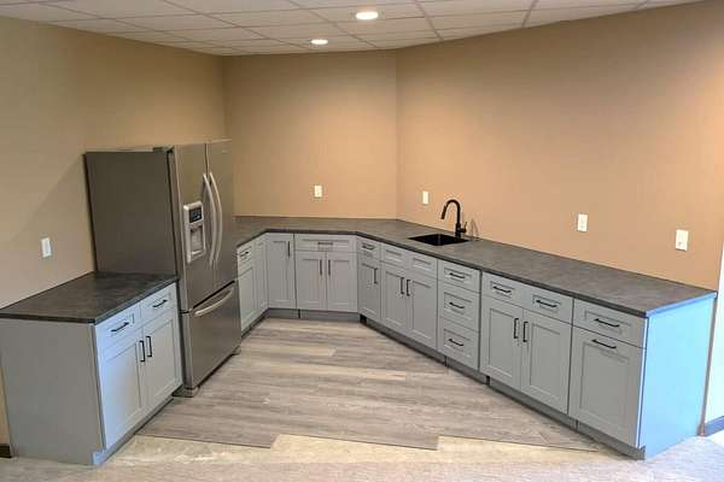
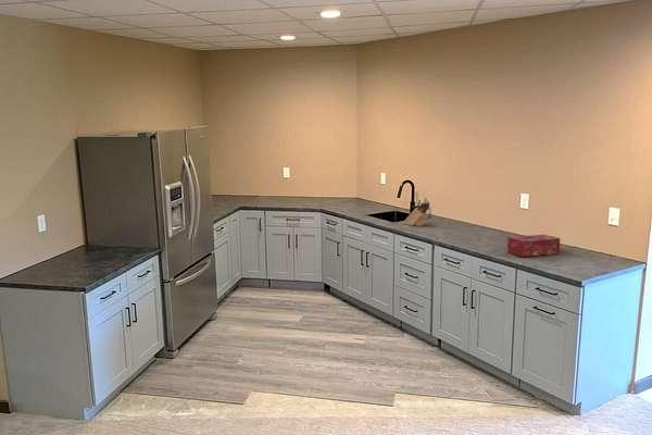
+ tissue box (532, 245)
+ knife block (416, 212)
